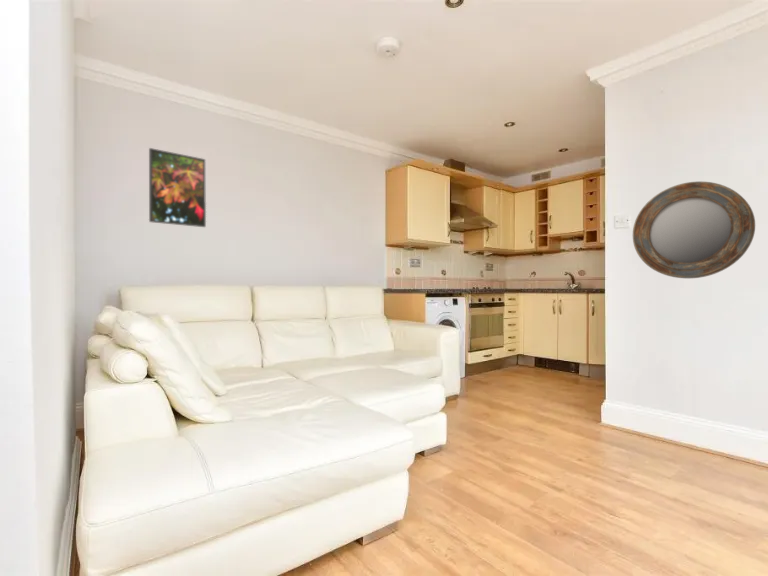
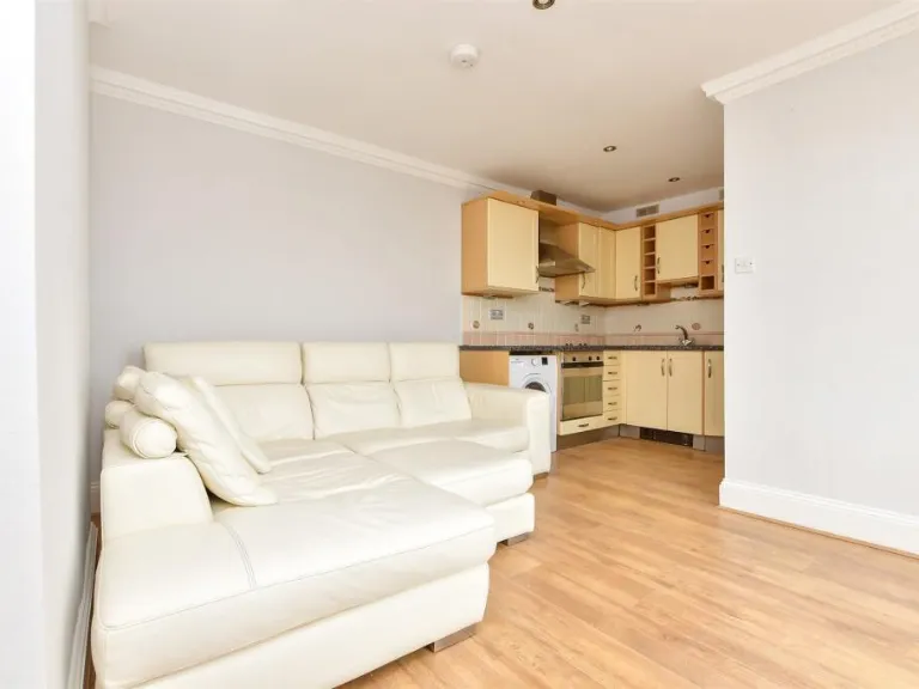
- home mirror (688, 230)
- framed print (178, 189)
